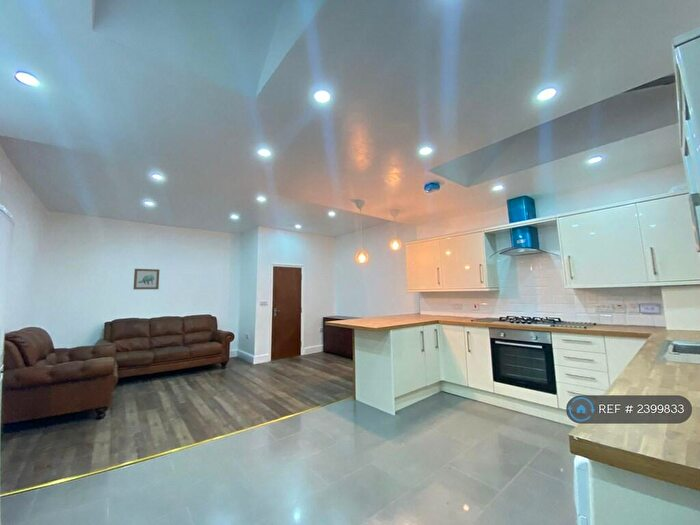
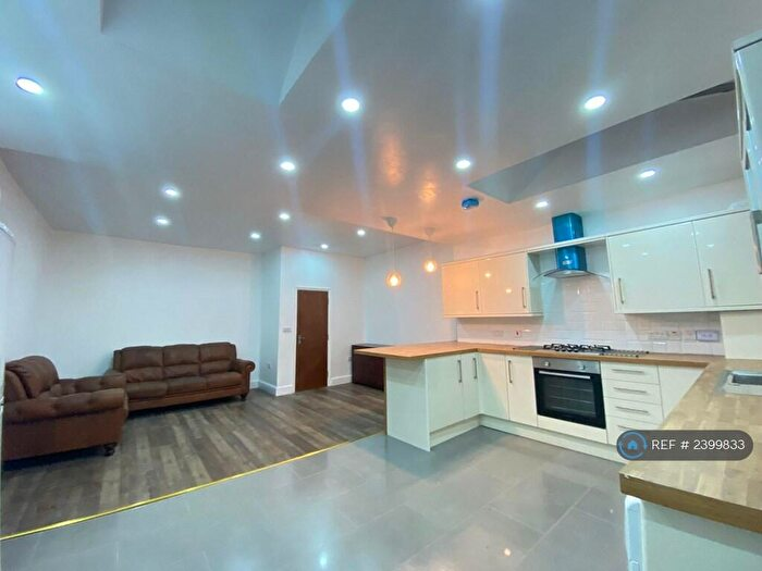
- wall art (146, 279)
